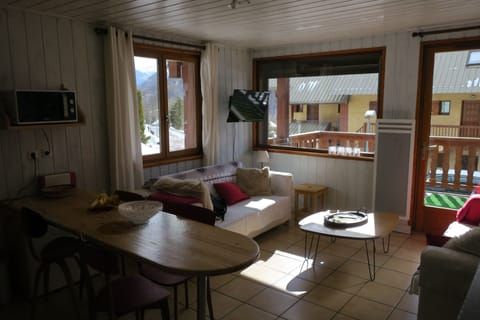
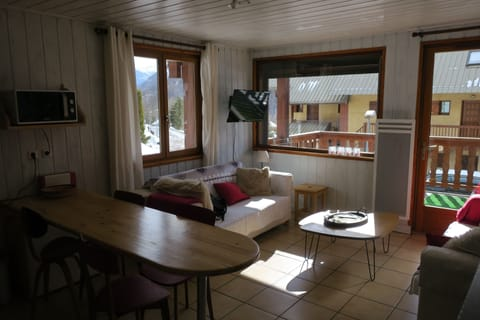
- banana bunch (103, 201)
- decorative bowl (141, 213)
